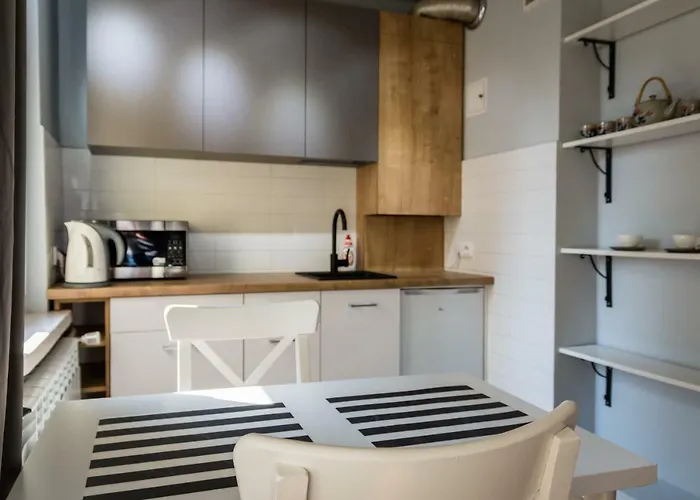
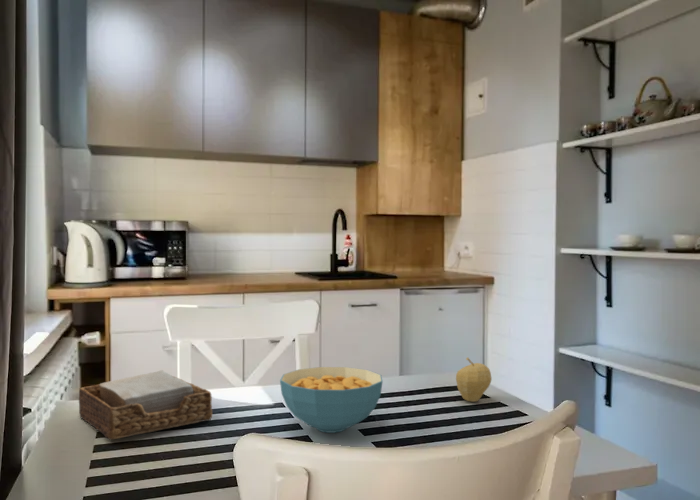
+ napkin holder (144, 399)
+ fruit (473, 378)
+ cereal bowl (331, 402)
